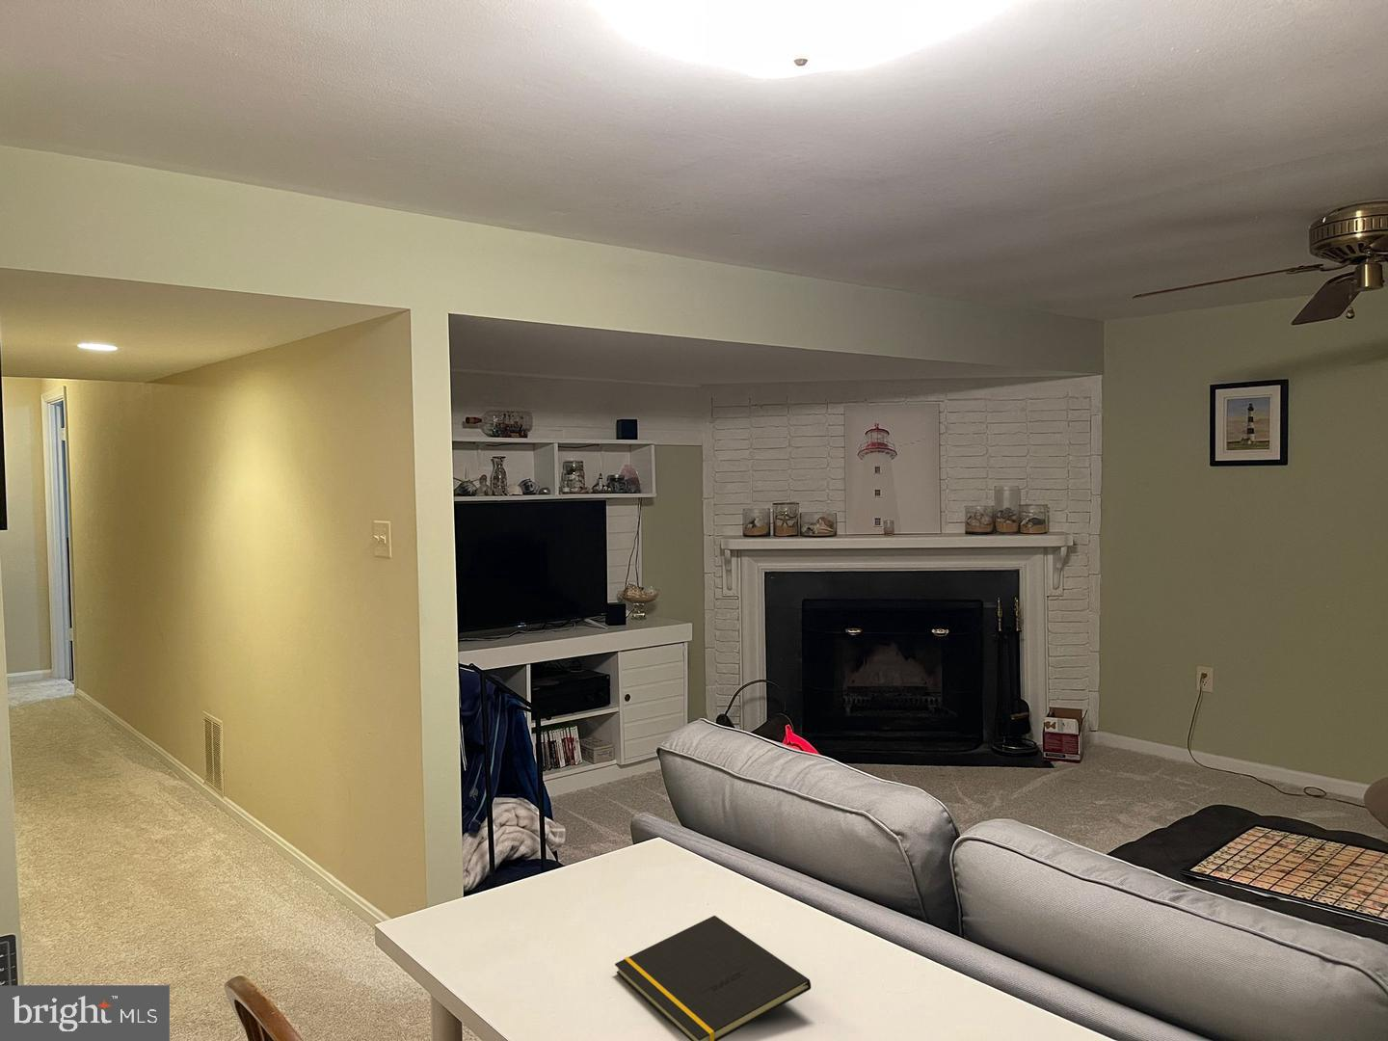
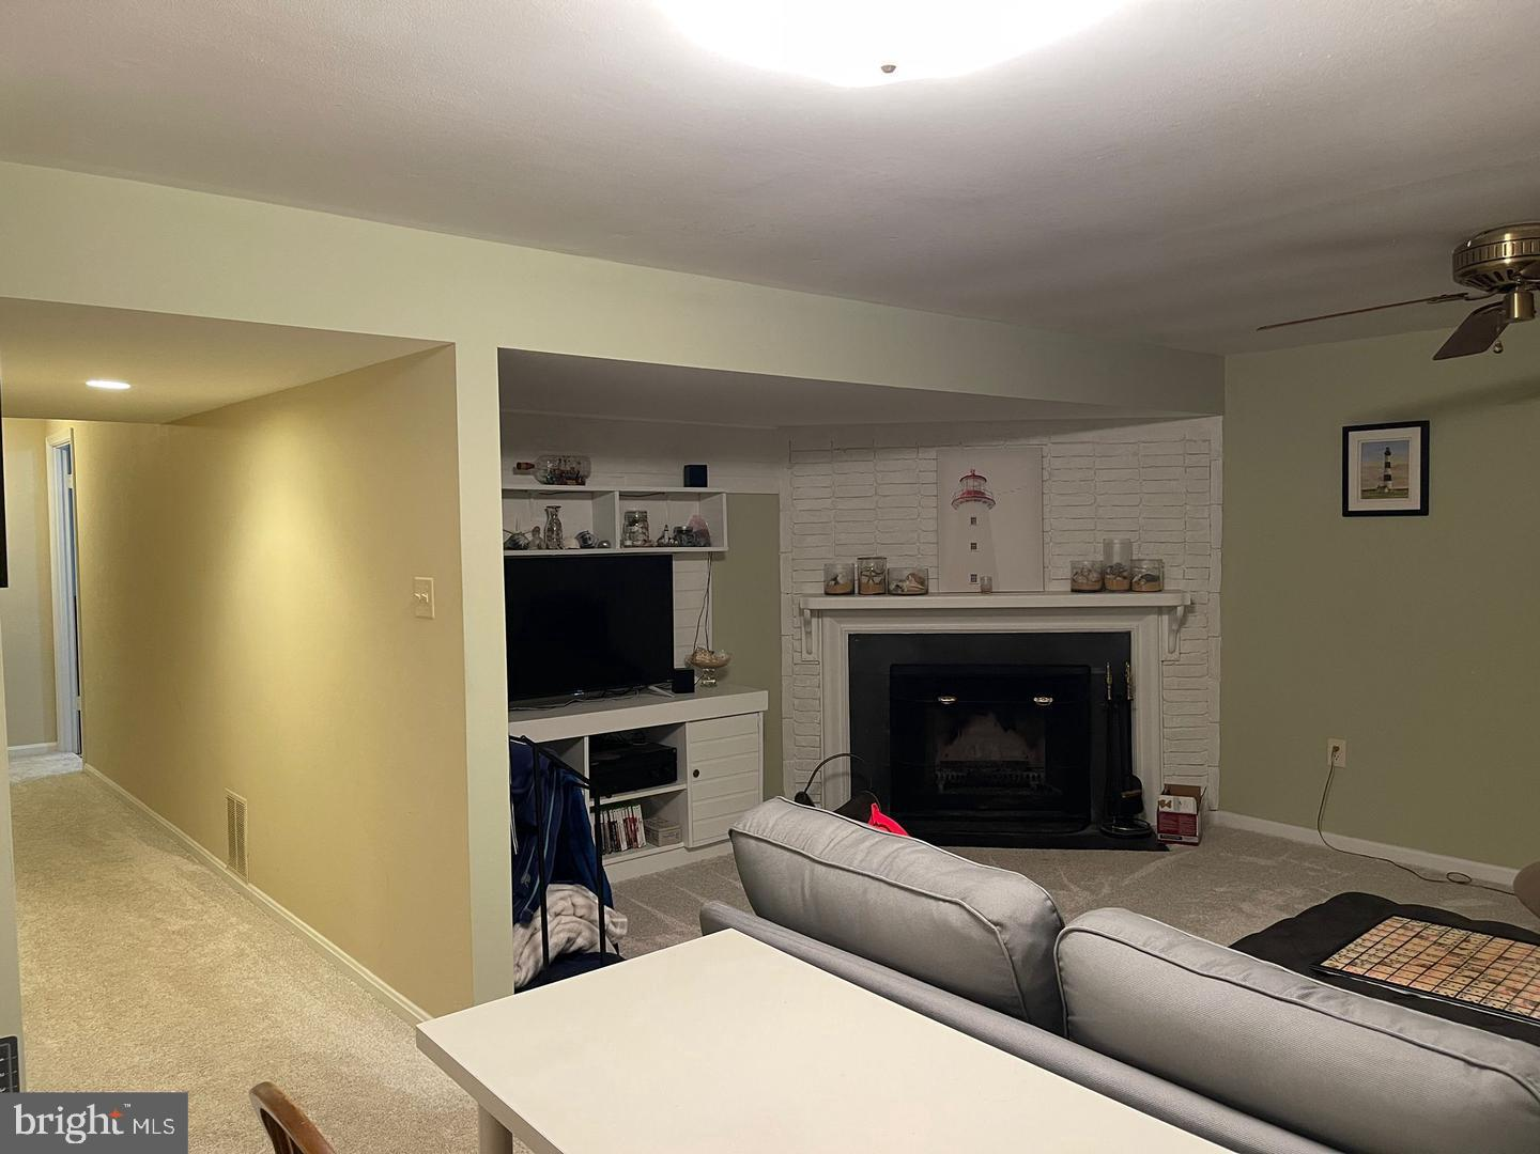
- notepad (708, 975)
